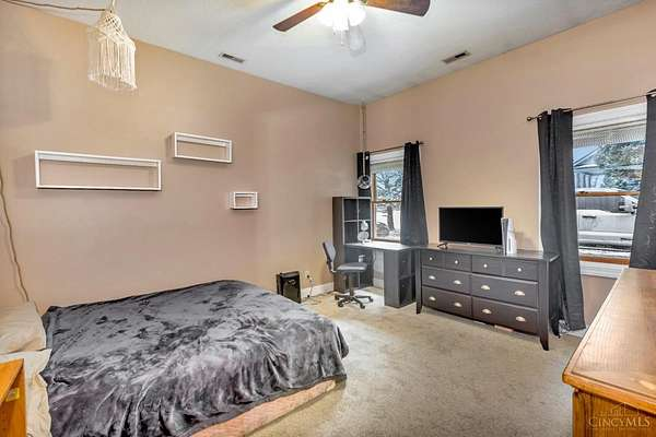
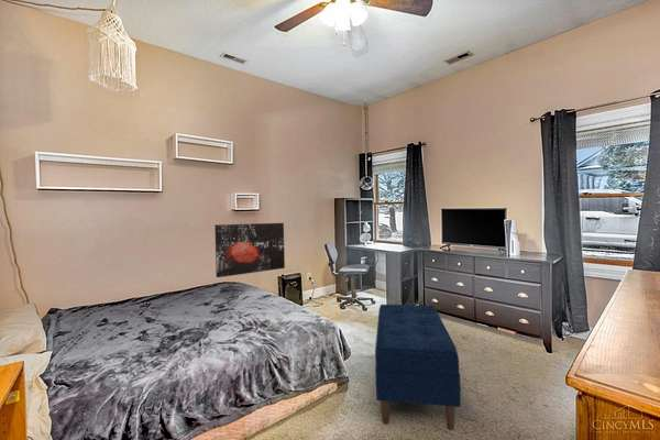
+ wall art (252, 248)
+ bench (410, 353)
